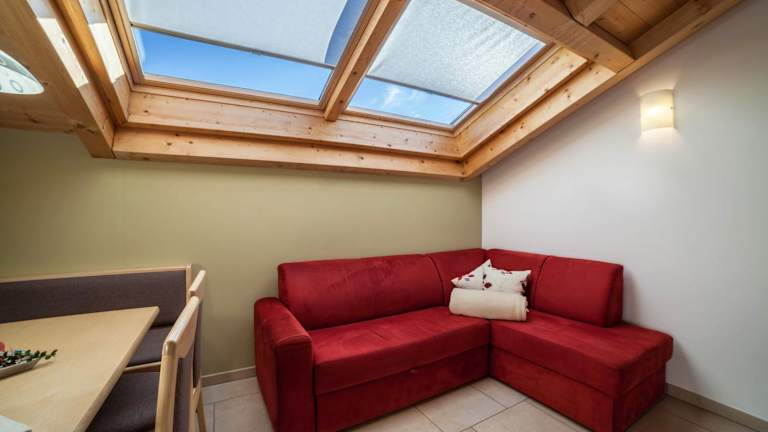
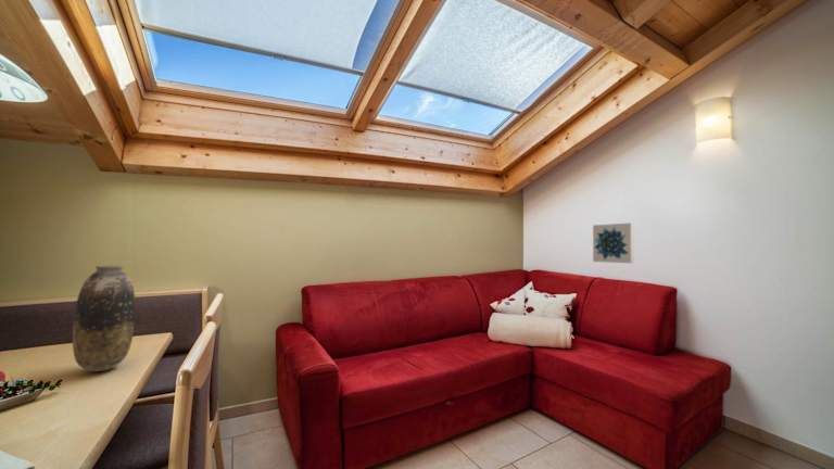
+ wall art (611, 243)
+ vase (105, 317)
